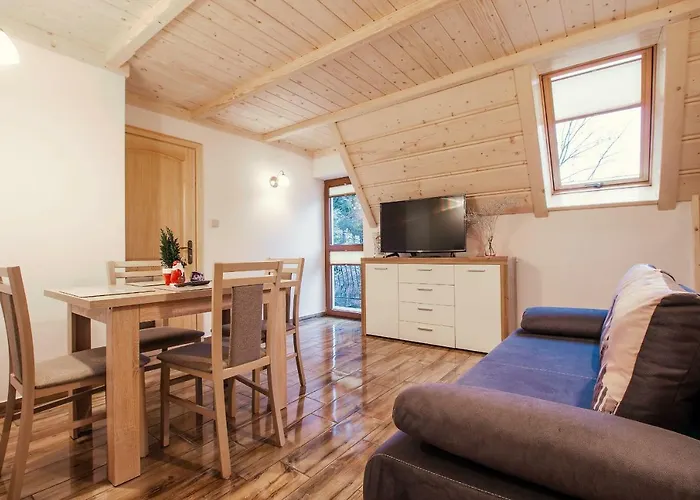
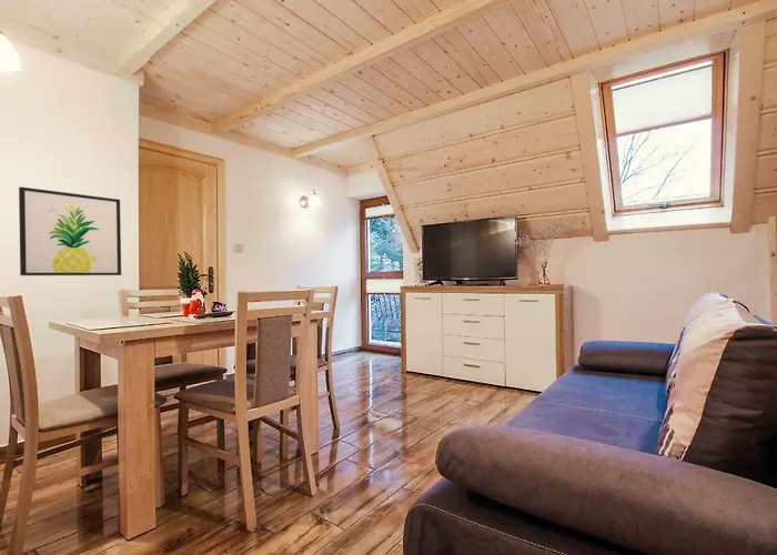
+ wall art (73, 234)
